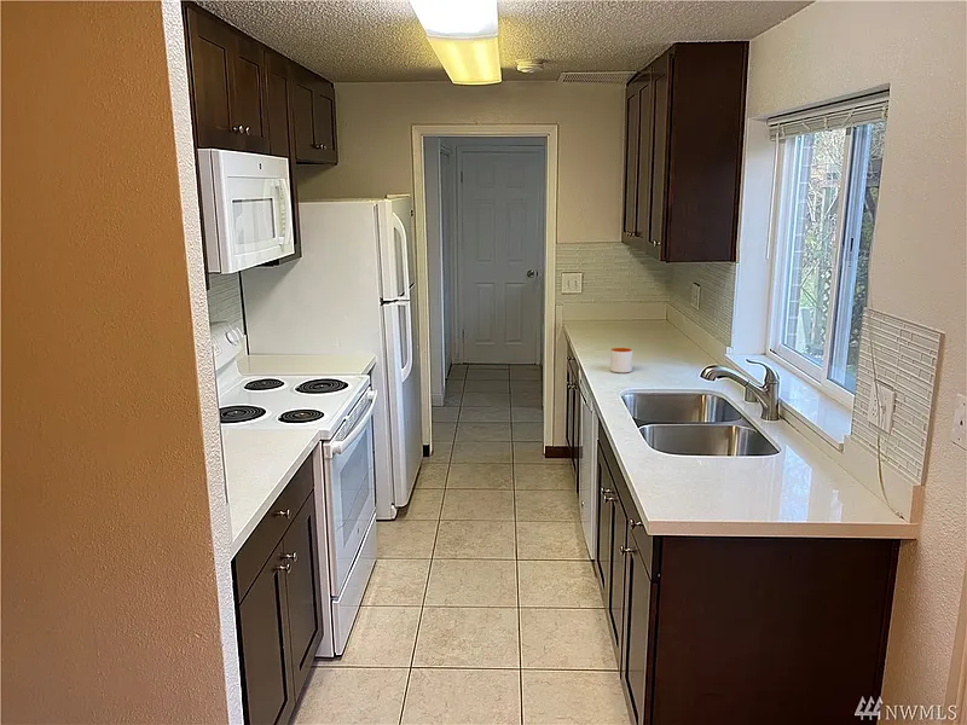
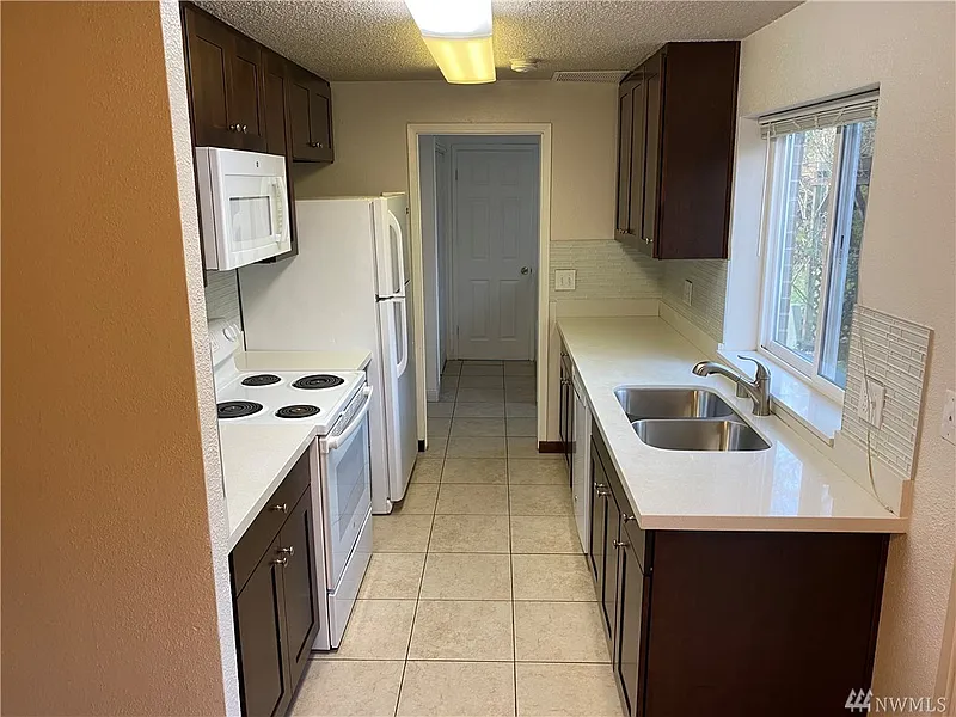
- mug (619, 359)
